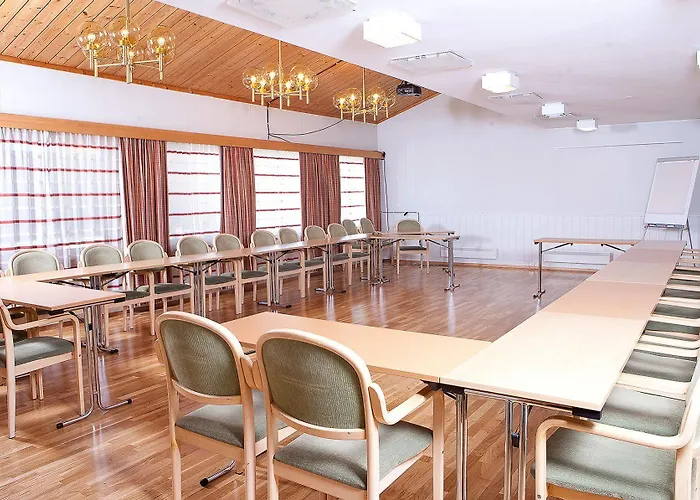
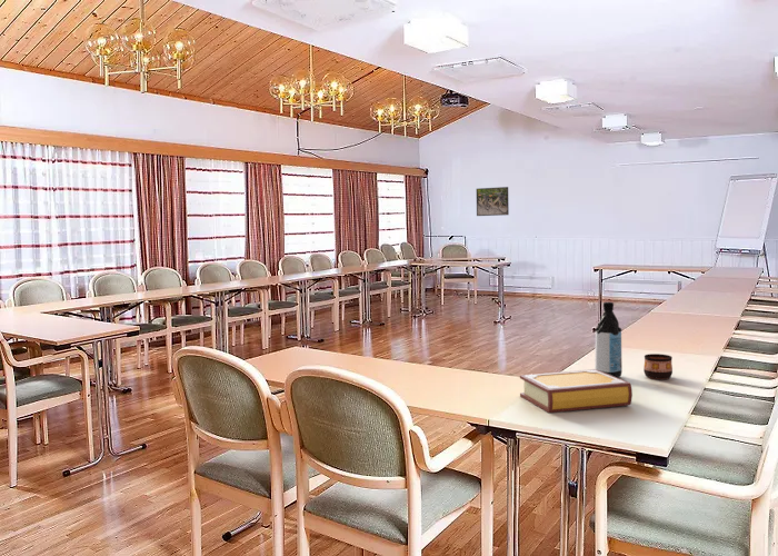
+ book (573, 389)
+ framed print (491, 201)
+ water bottle (608, 339)
+ cup (659, 366)
